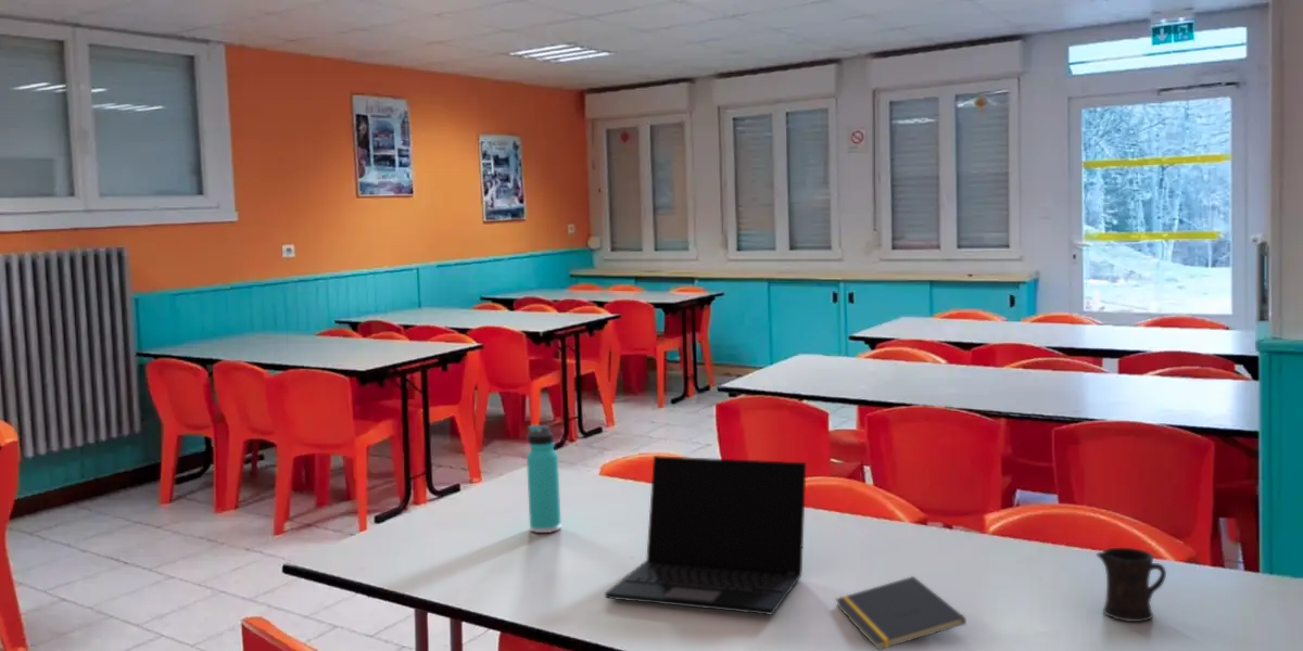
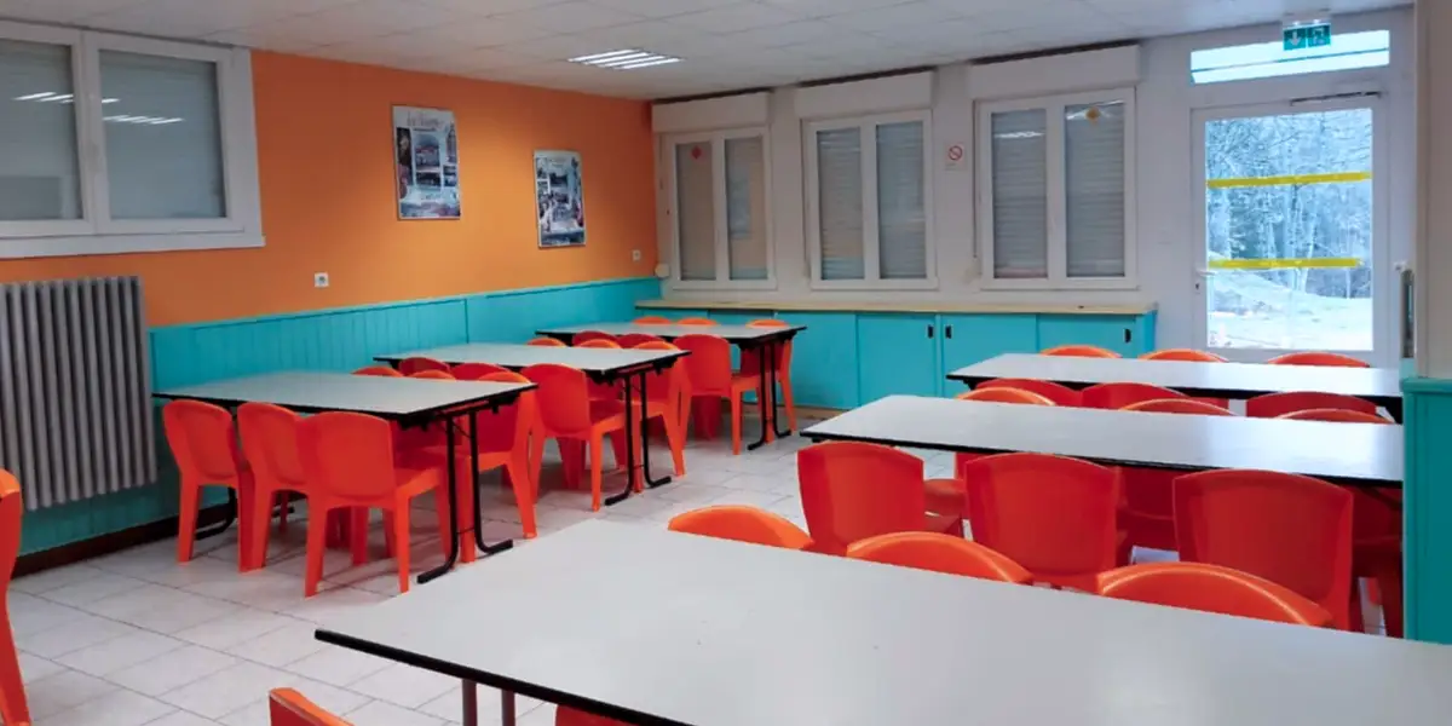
- mug (1130, 584)
- thermos bottle (543, 477)
- notepad (897, 611)
- laptop (708, 528)
